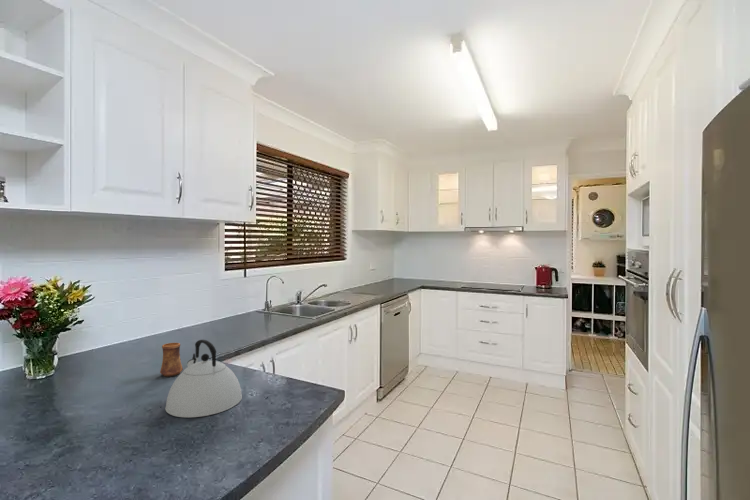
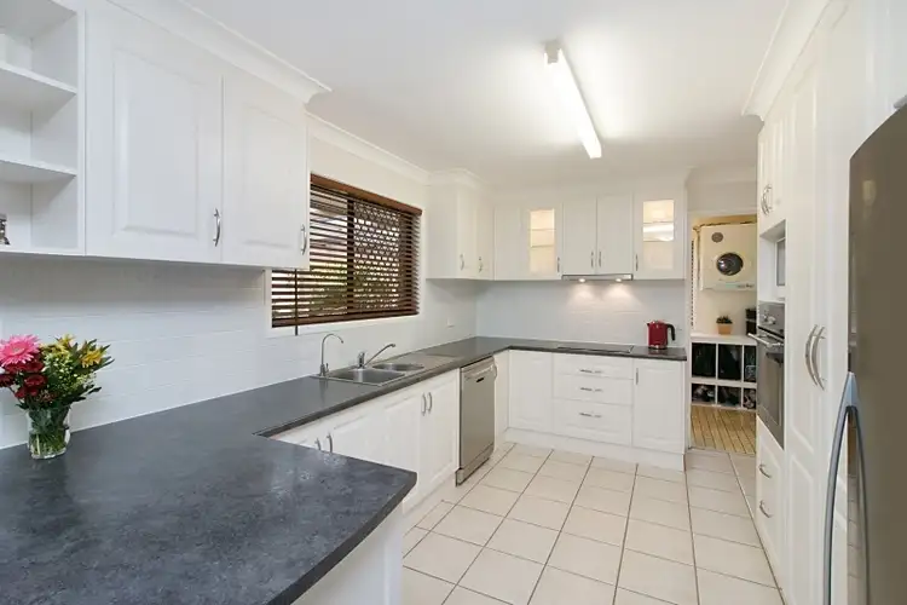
- kettle (204, 370)
- cup (171, 359)
